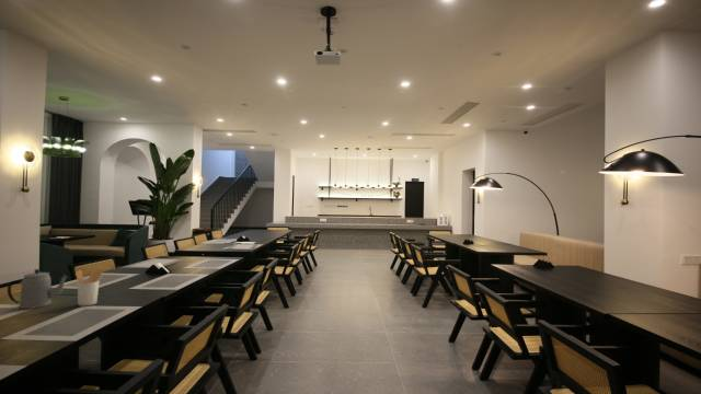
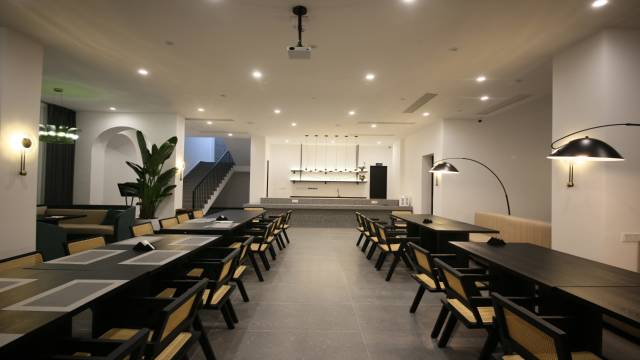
- teapot (38, 287)
- utensil holder (91, 286)
